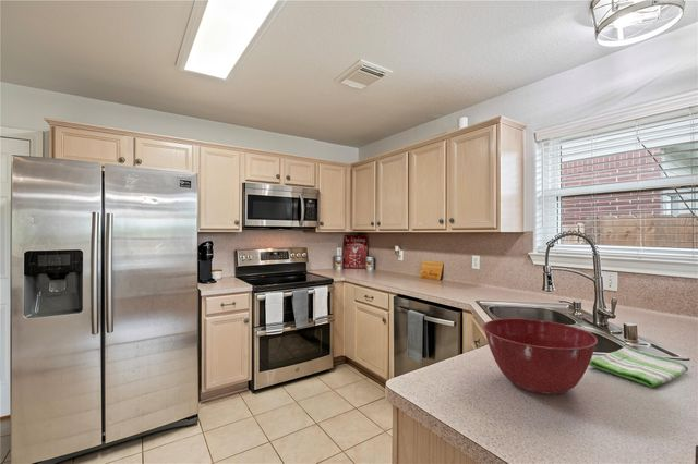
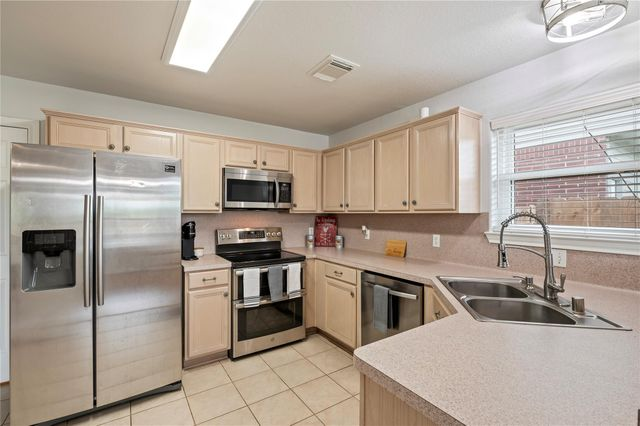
- dish towel (637, 364)
- mixing bowl (535, 356)
